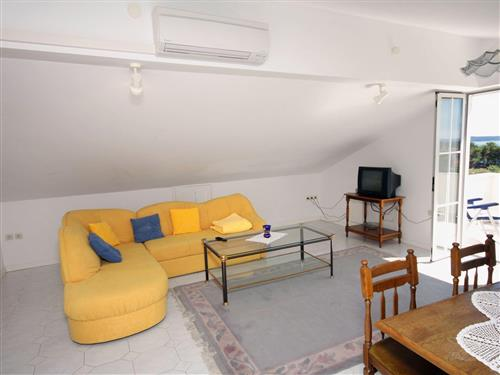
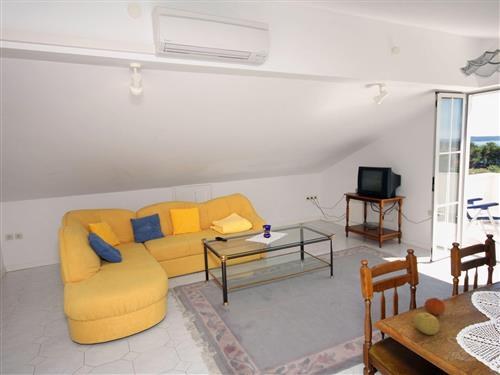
+ fruit (426, 323)
+ fruit (434, 305)
